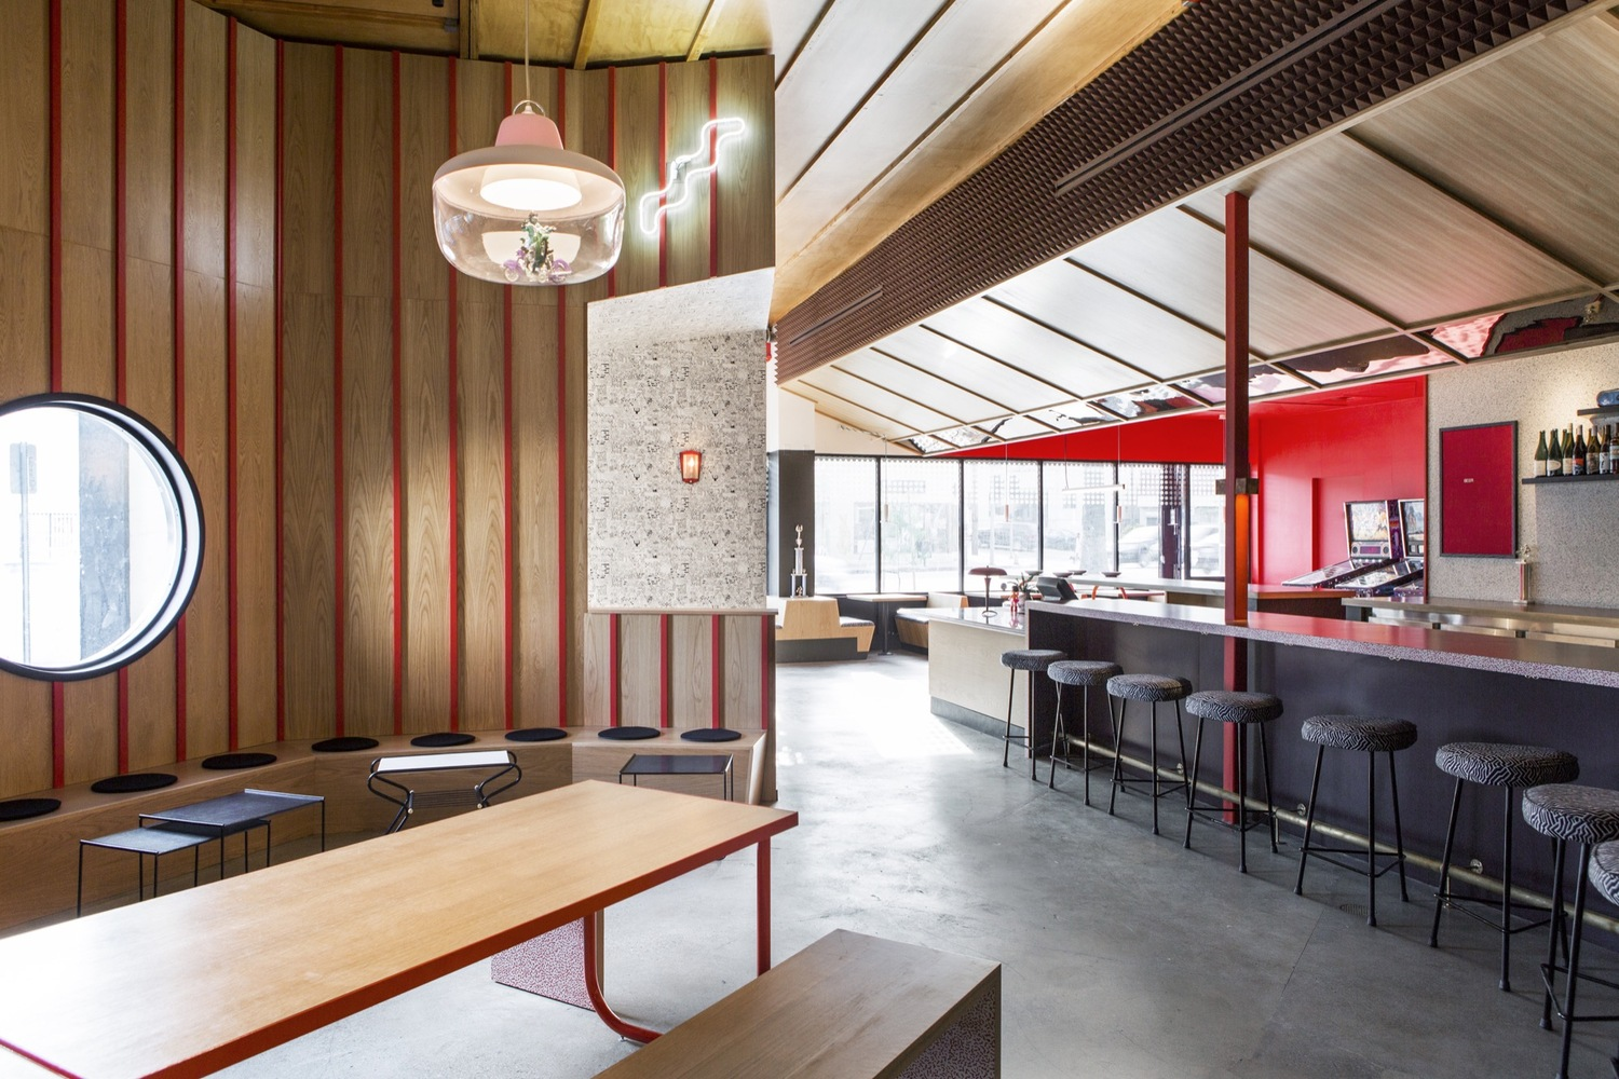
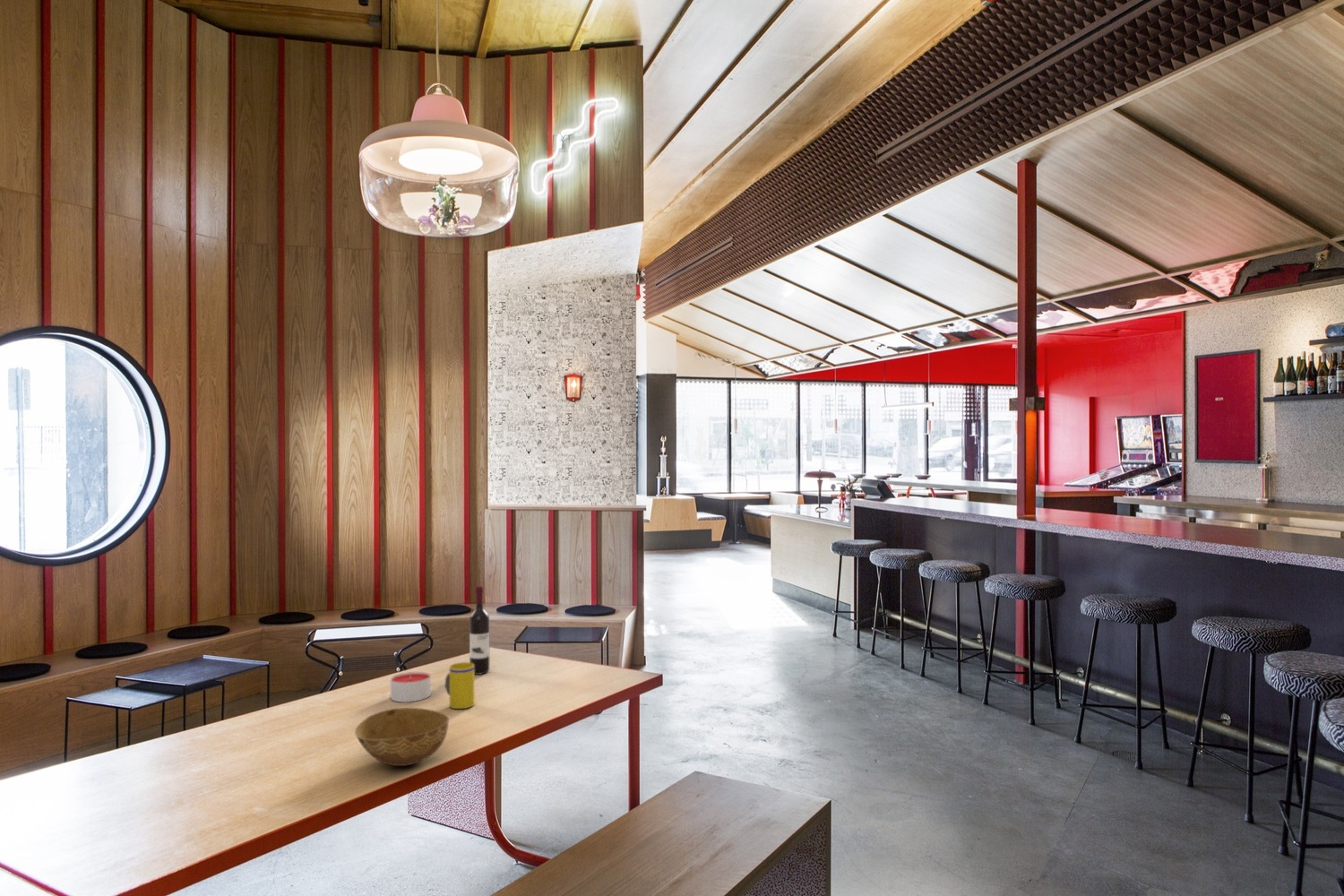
+ bowl (402, 740)
+ candle (410, 685)
+ wine bottle (479, 629)
+ mug (458, 685)
